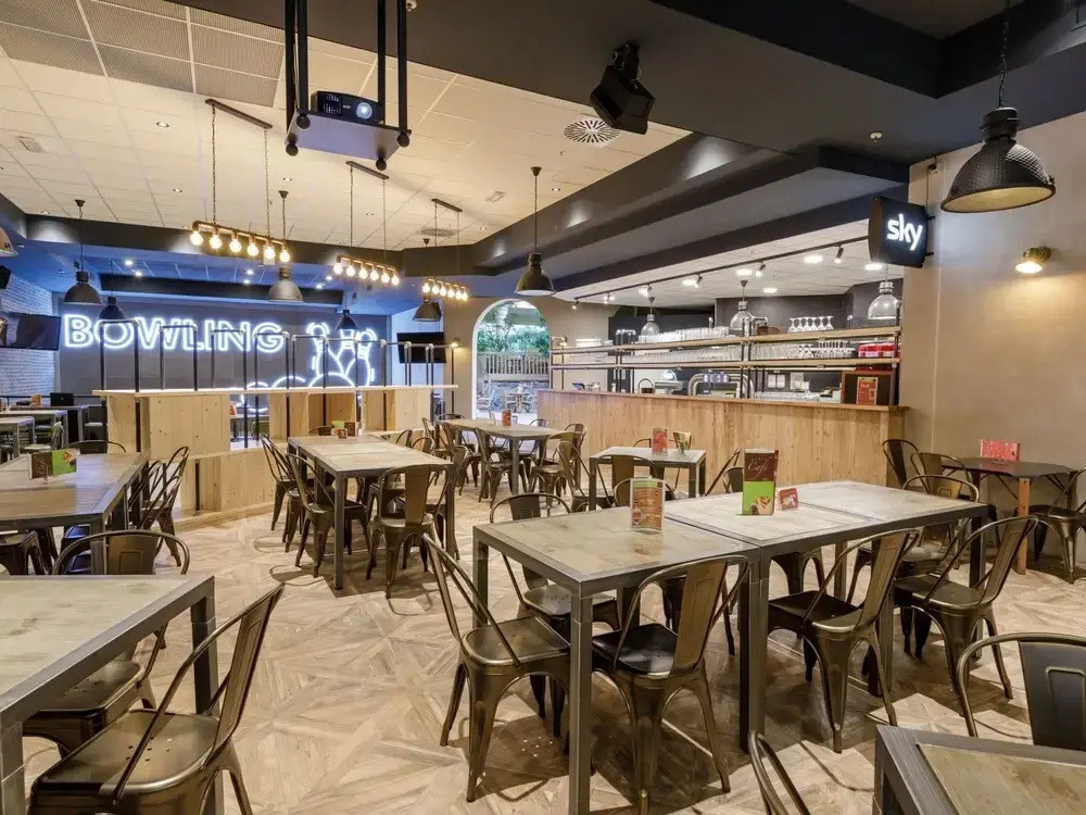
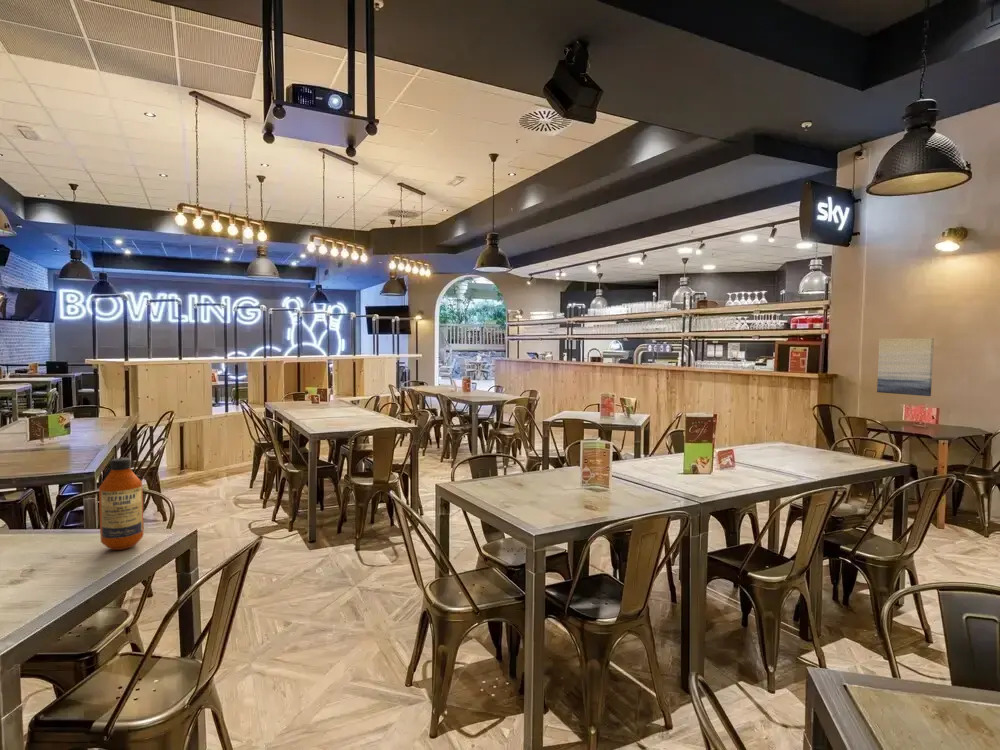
+ bottle (121, 502)
+ wall art (904, 366)
